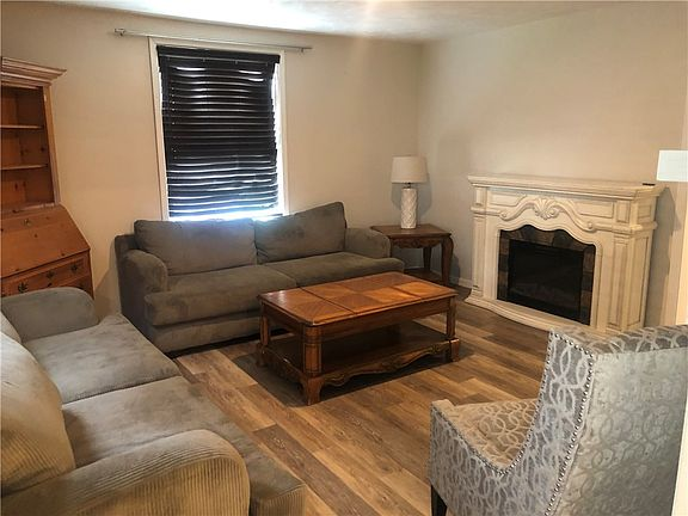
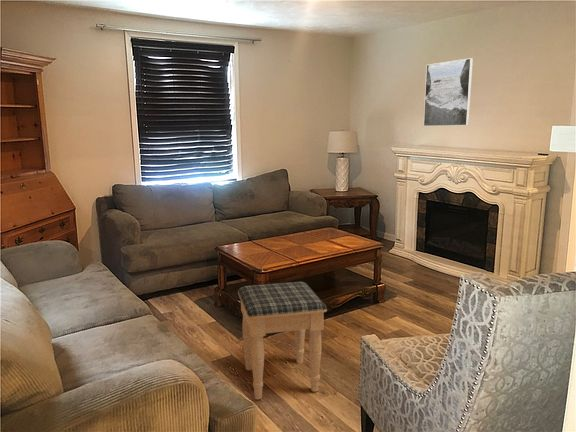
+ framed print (446, 94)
+ footstool (280, 331)
